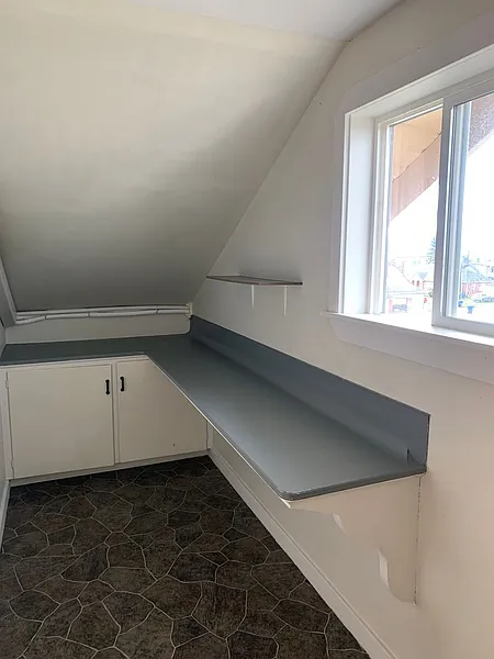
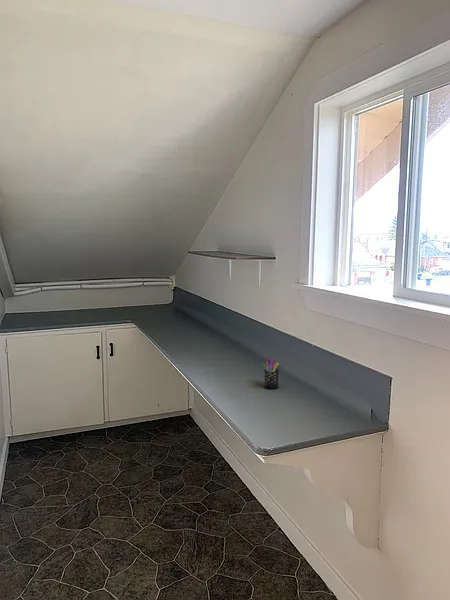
+ pen holder (269, 372)
